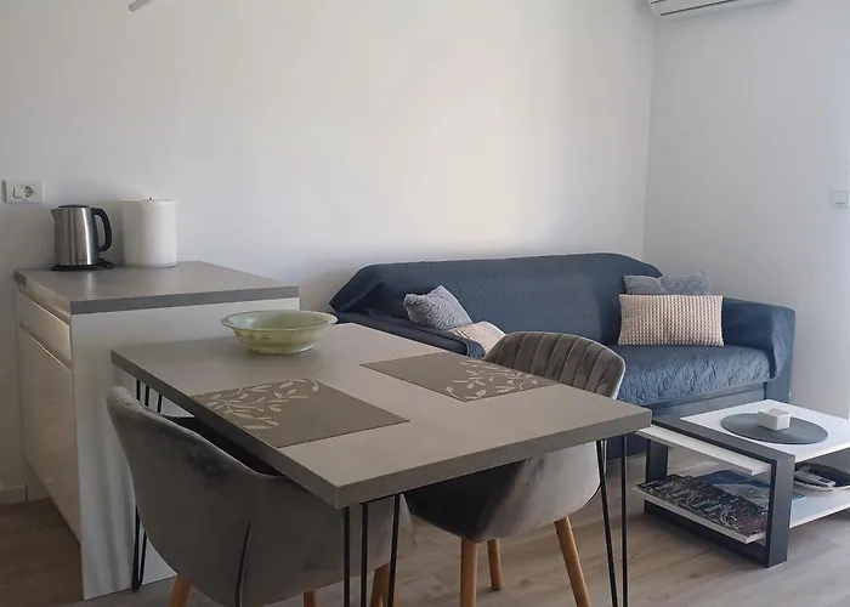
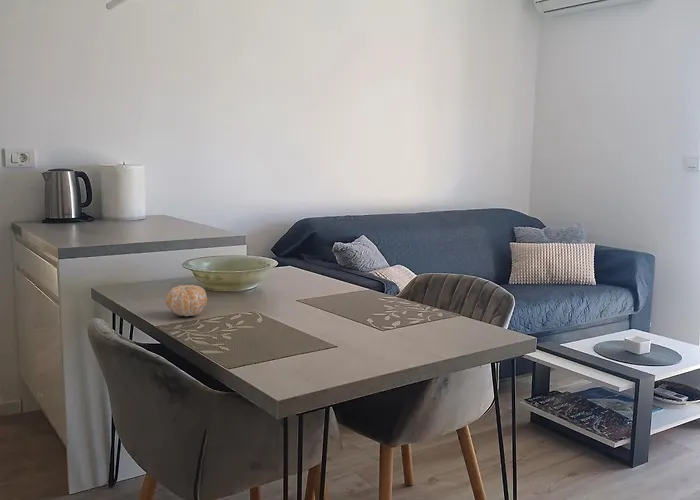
+ fruit (186, 300)
